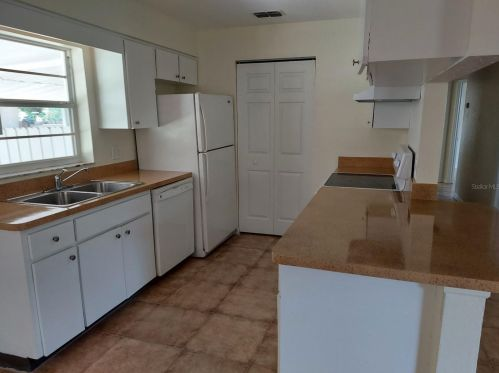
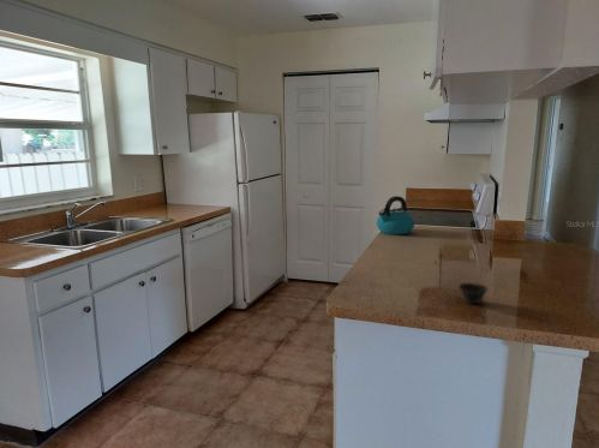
+ cup (473, 294)
+ kettle (394, 214)
